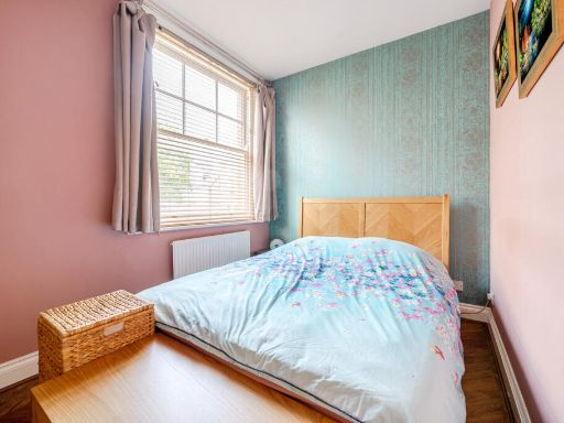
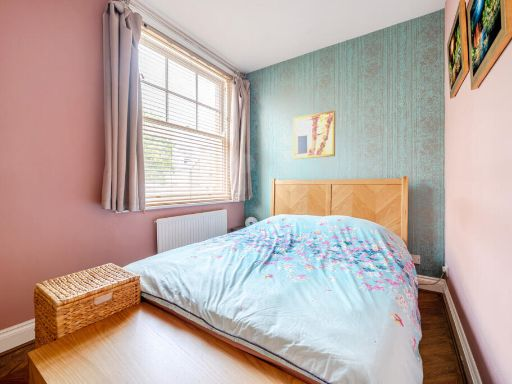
+ wall art (313, 136)
